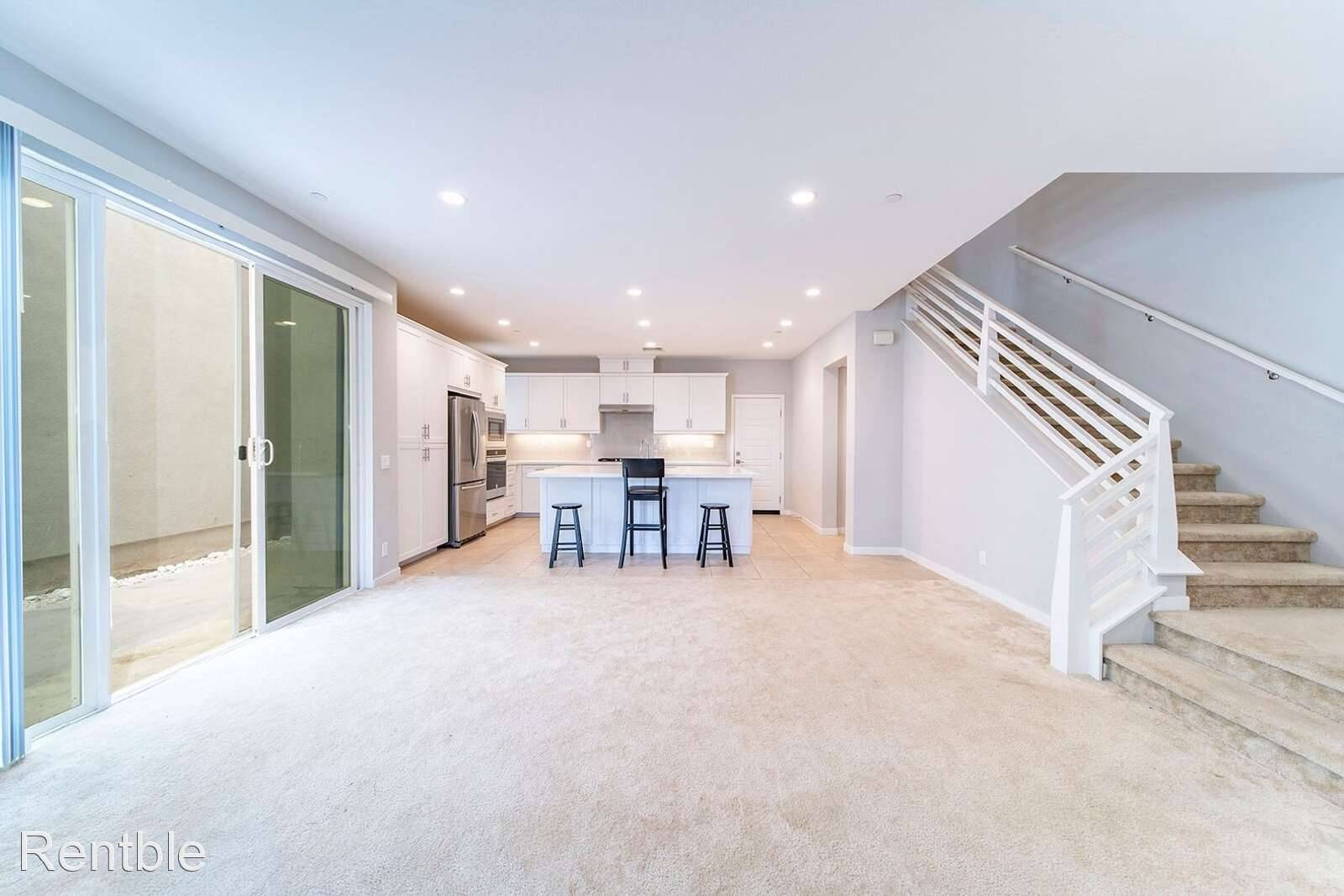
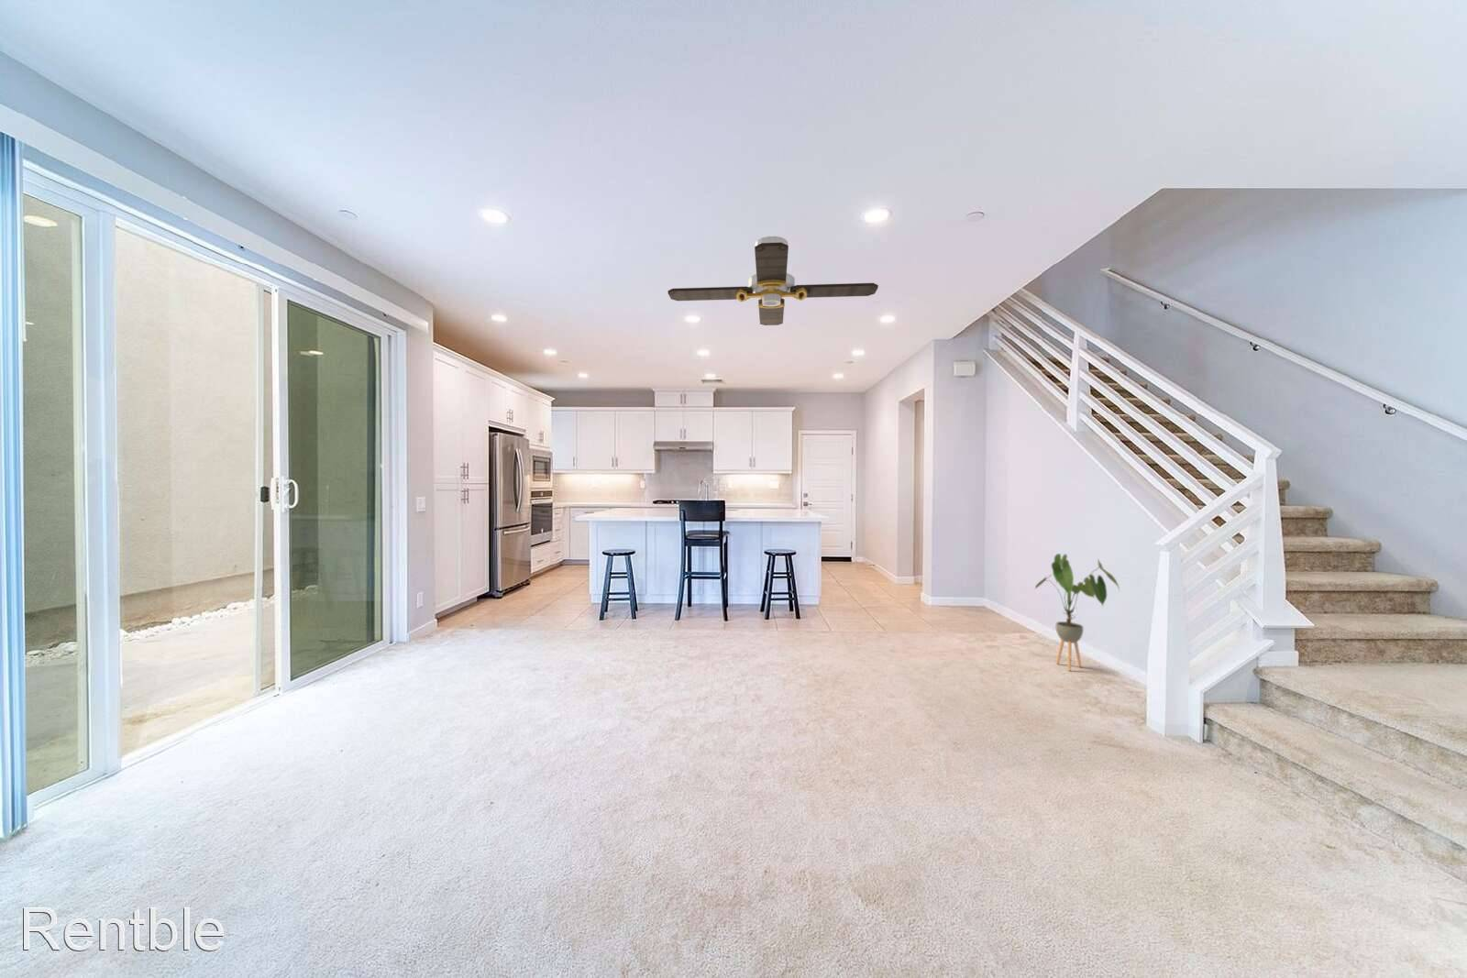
+ ceiling fan (771, 273)
+ house plant (1075, 615)
